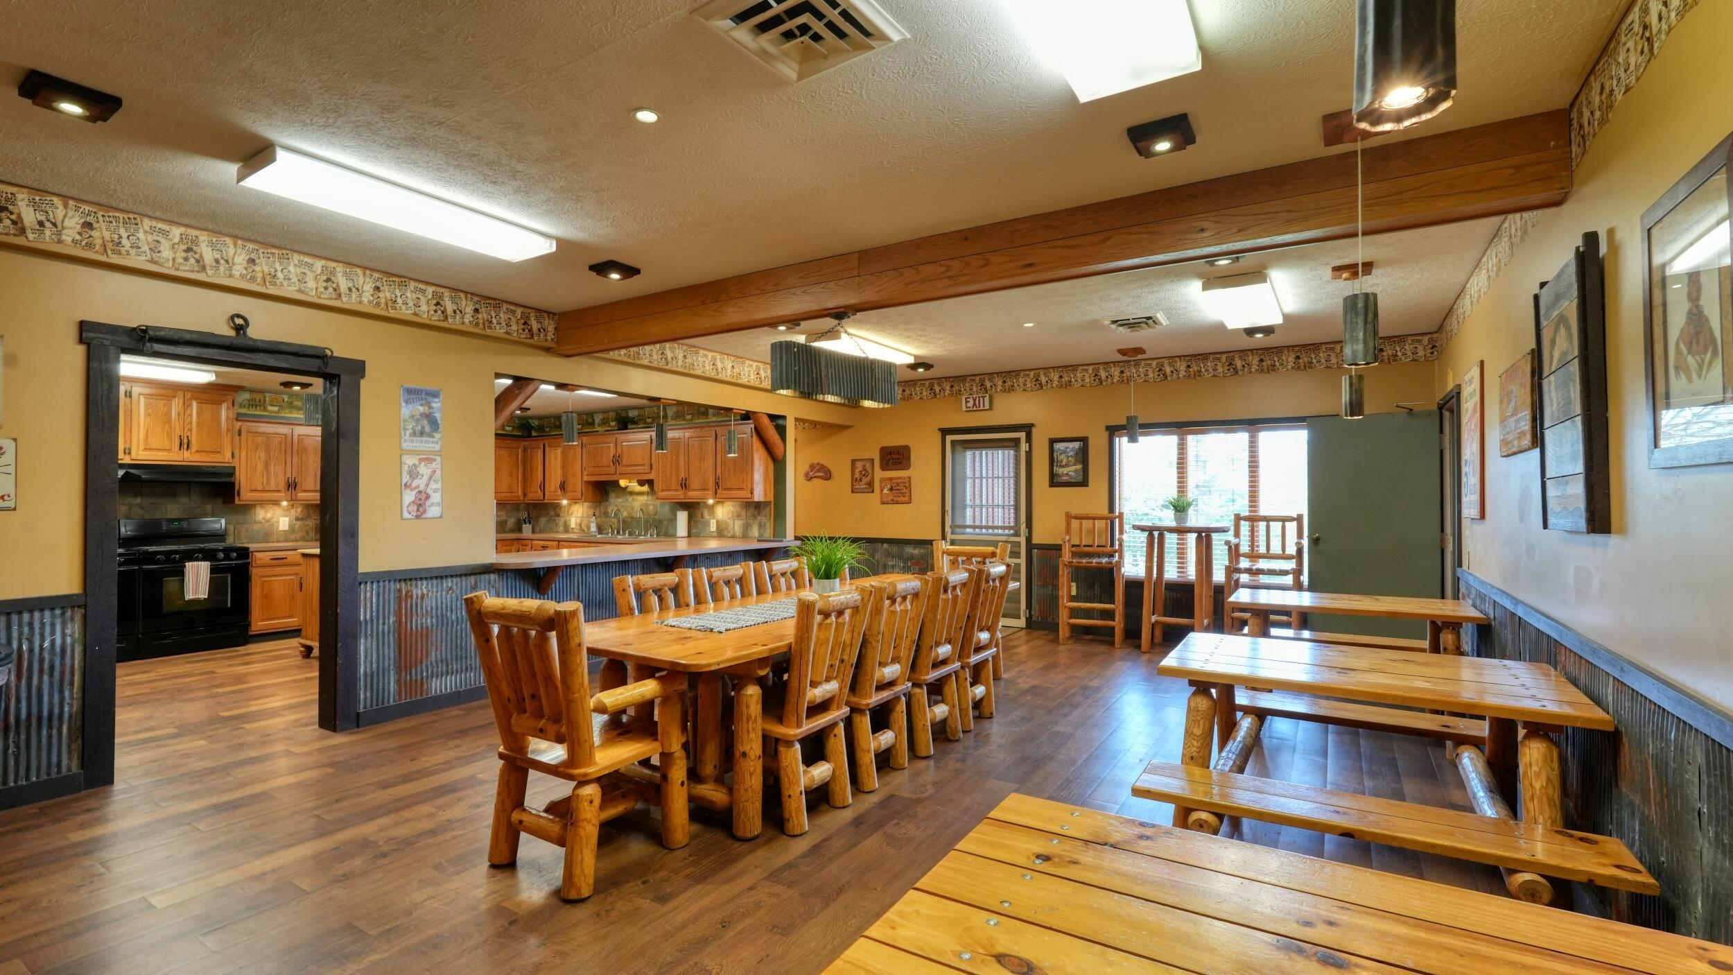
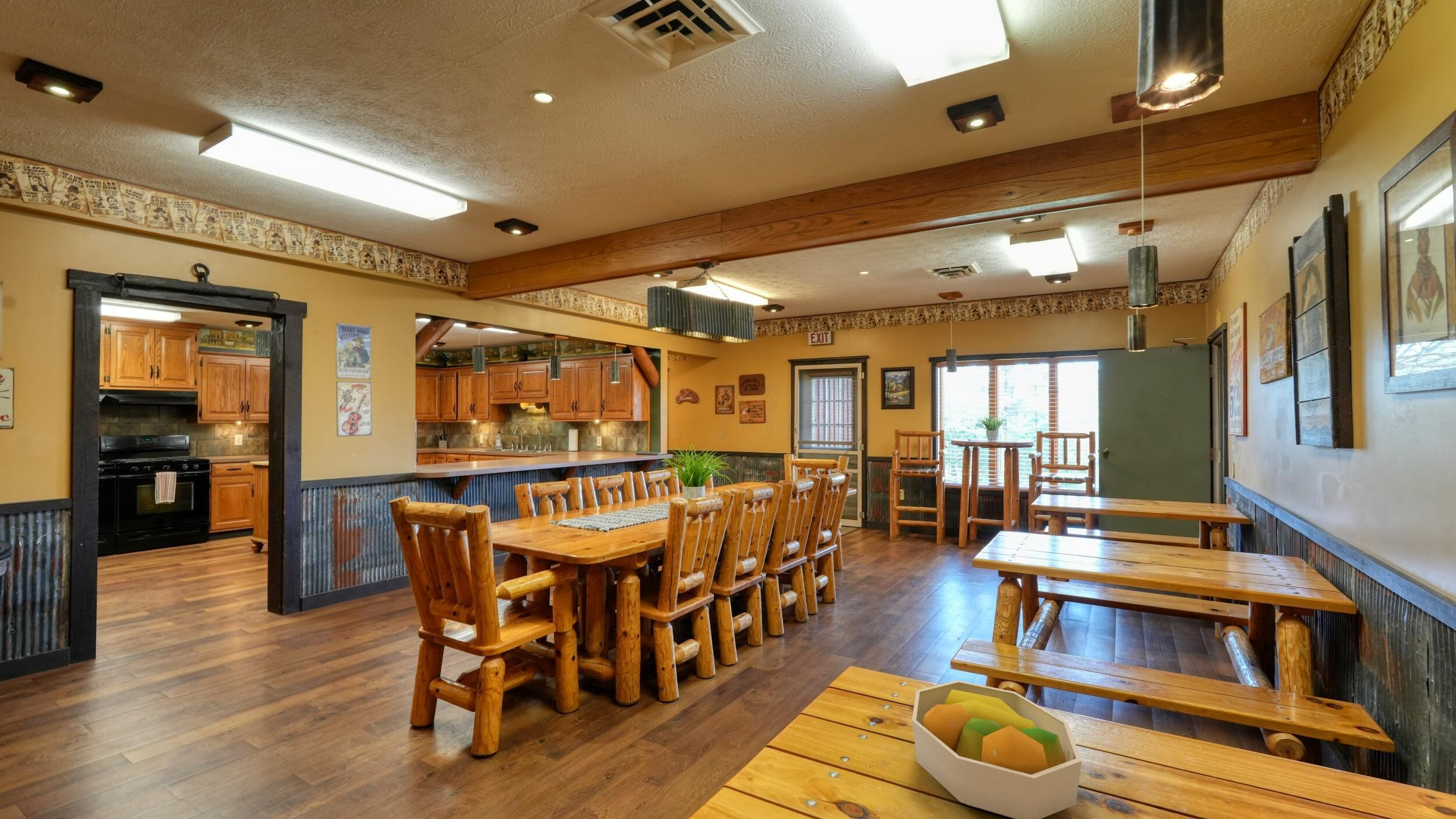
+ fruit bowl (989, 736)
